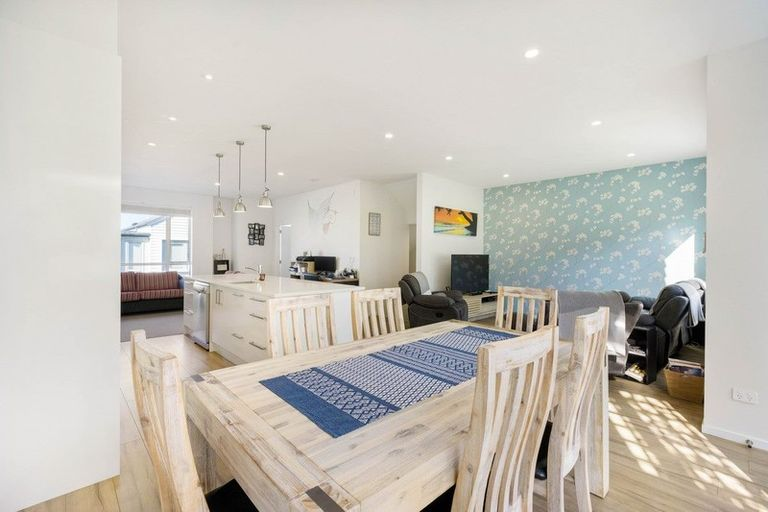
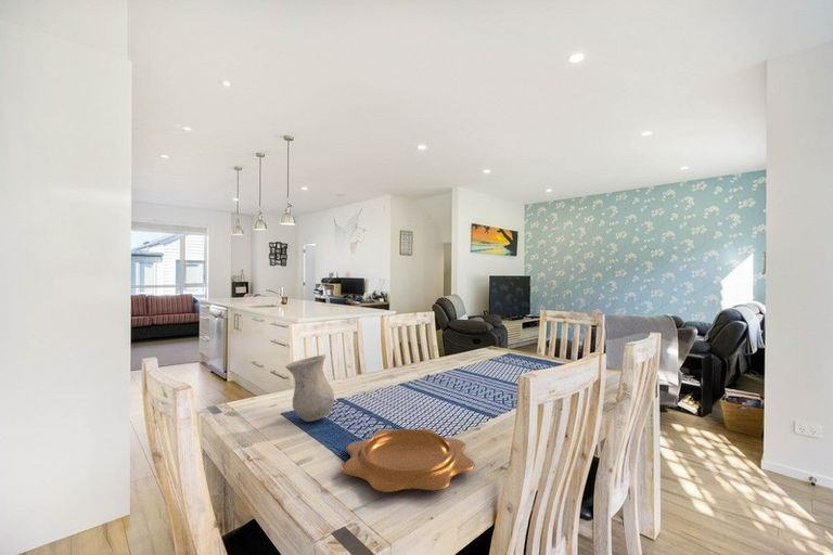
+ decorative bowl (407, 453)
+ vase (309, 387)
